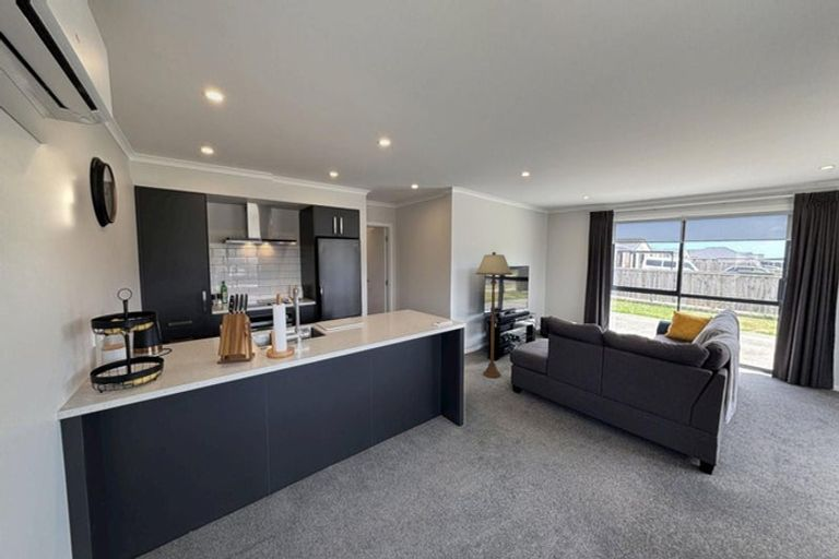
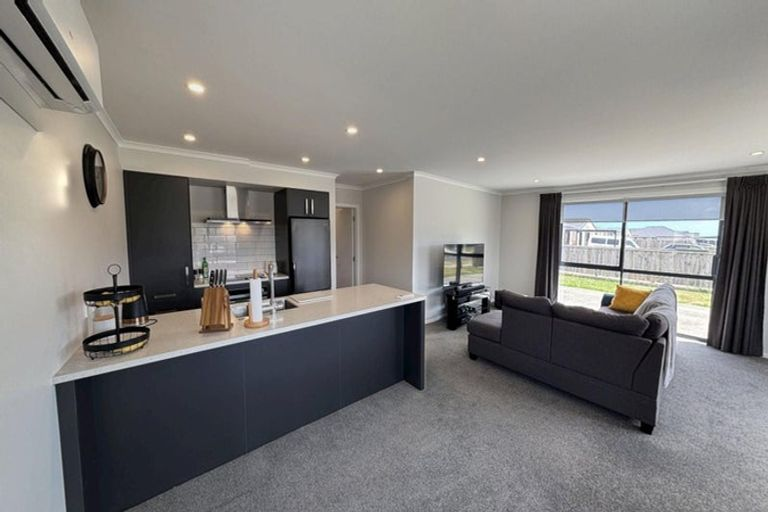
- floor lamp (493, 313)
